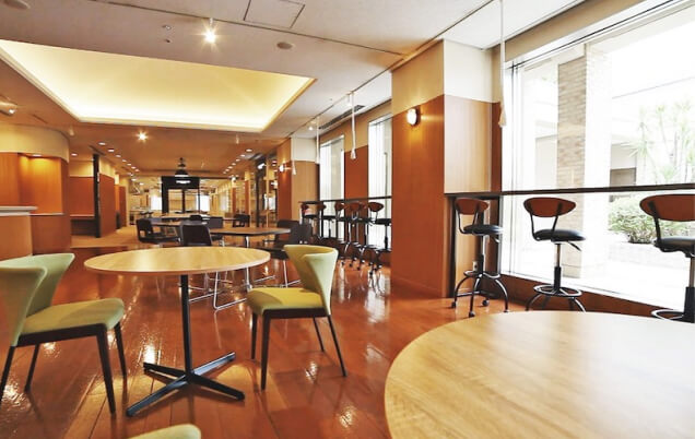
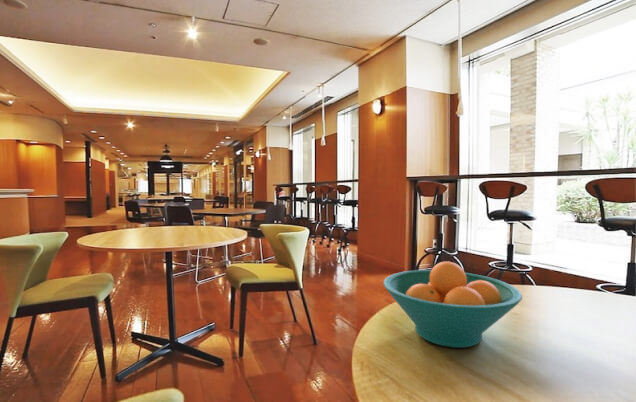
+ fruit bowl (447, 298)
